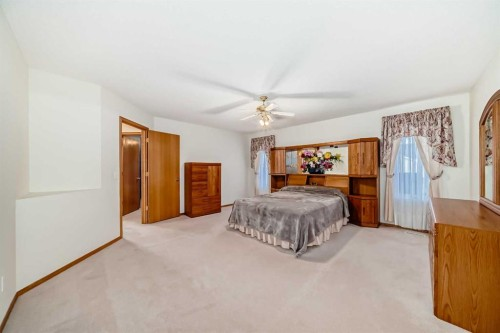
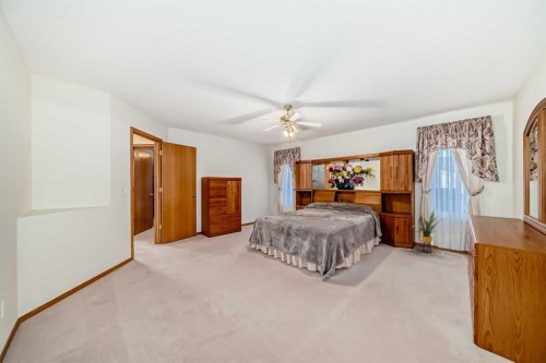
+ house plant (429, 231)
